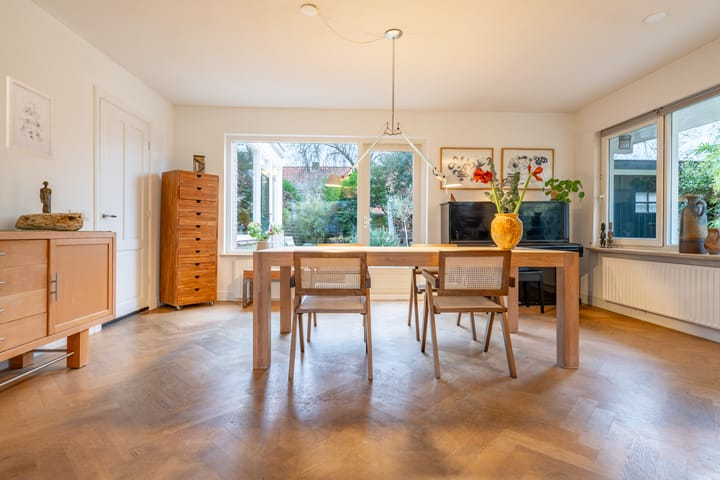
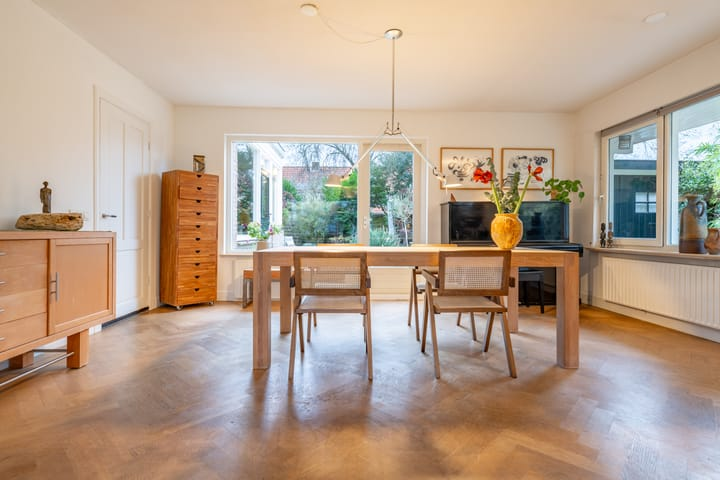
- wall art (31, 121)
